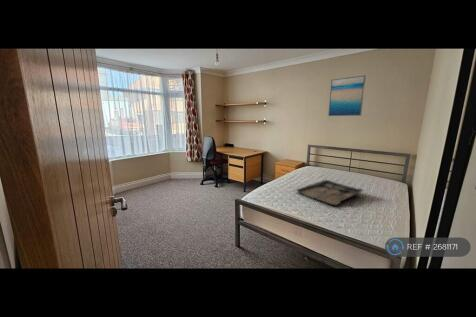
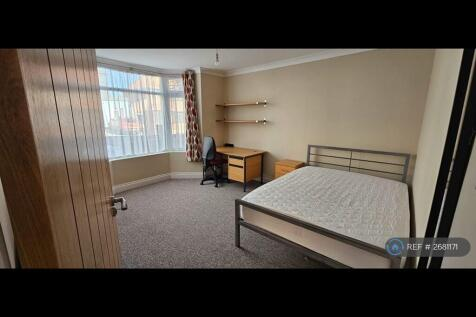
- wall art (345, 97)
- tray (328, 191)
